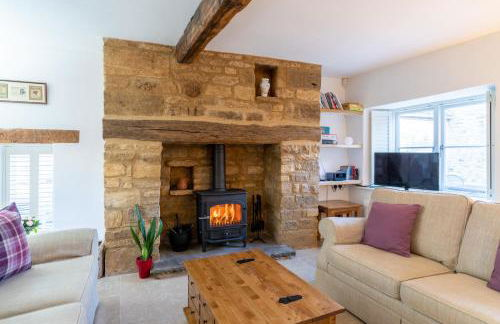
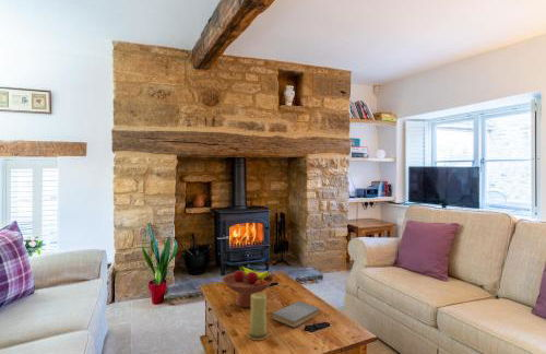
+ fruit bowl (248, 285)
+ candle (258, 314)
+ book (296, 312)
